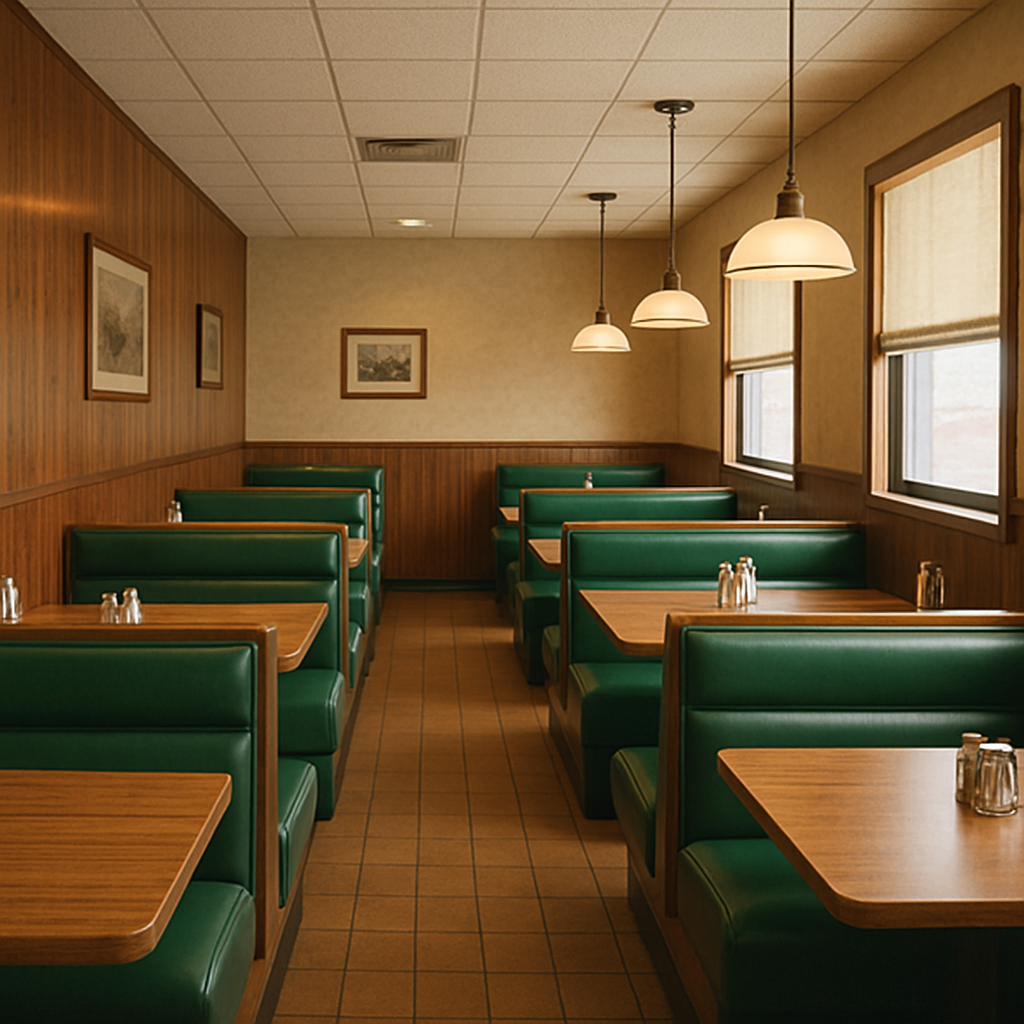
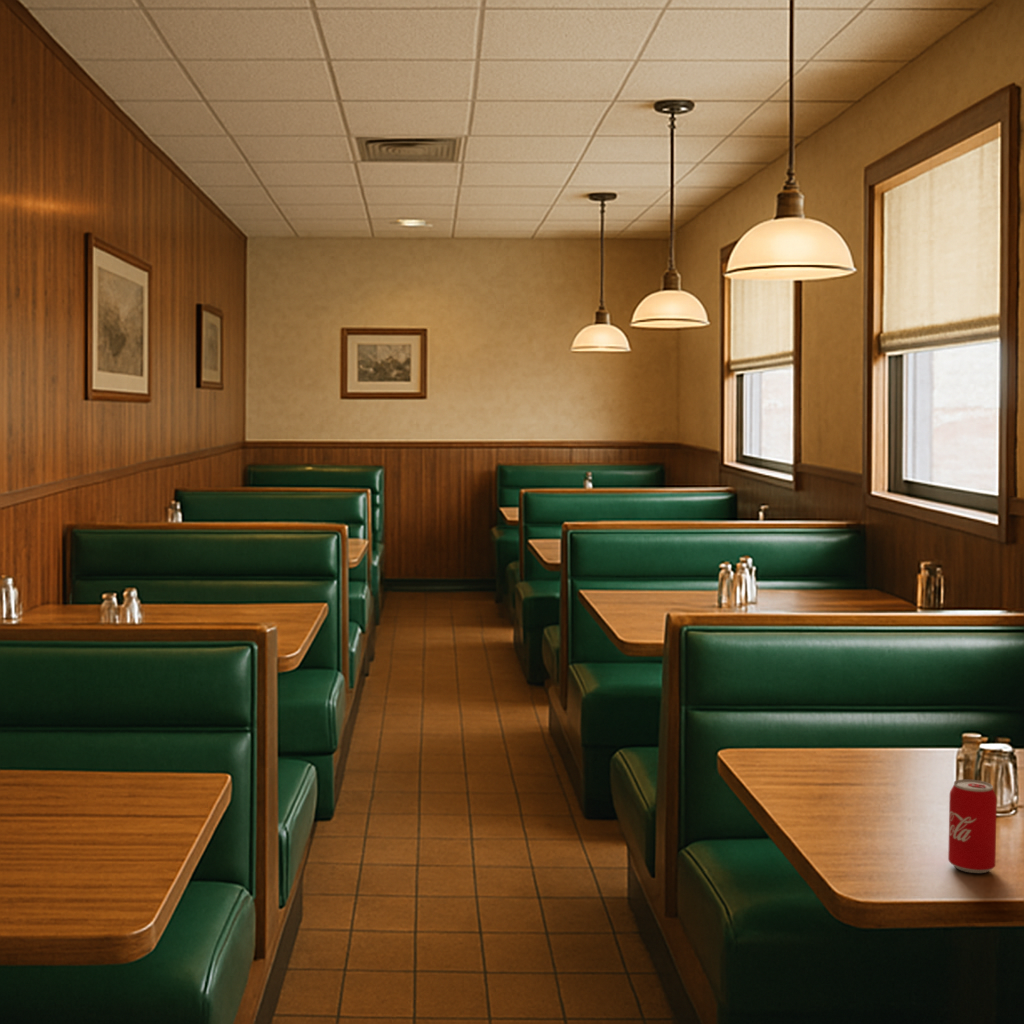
+ beverage can (972, 825)
